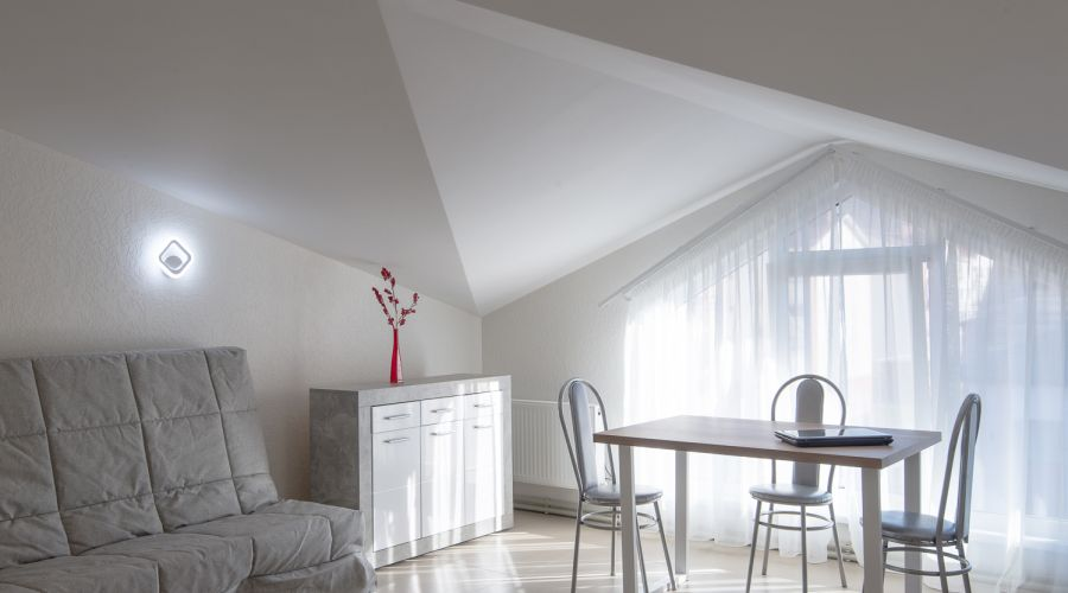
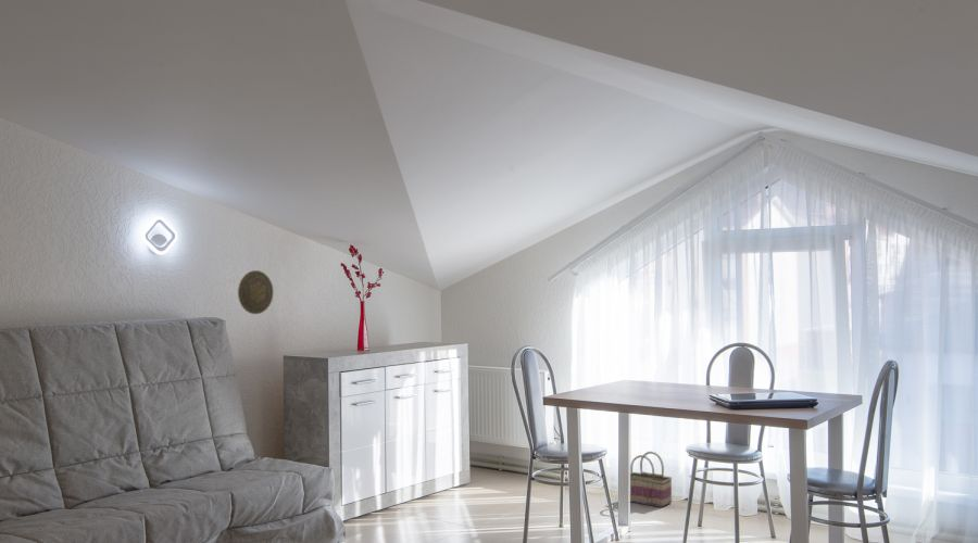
+ basket (648, 477)
+ decorative plate (256, 292)
